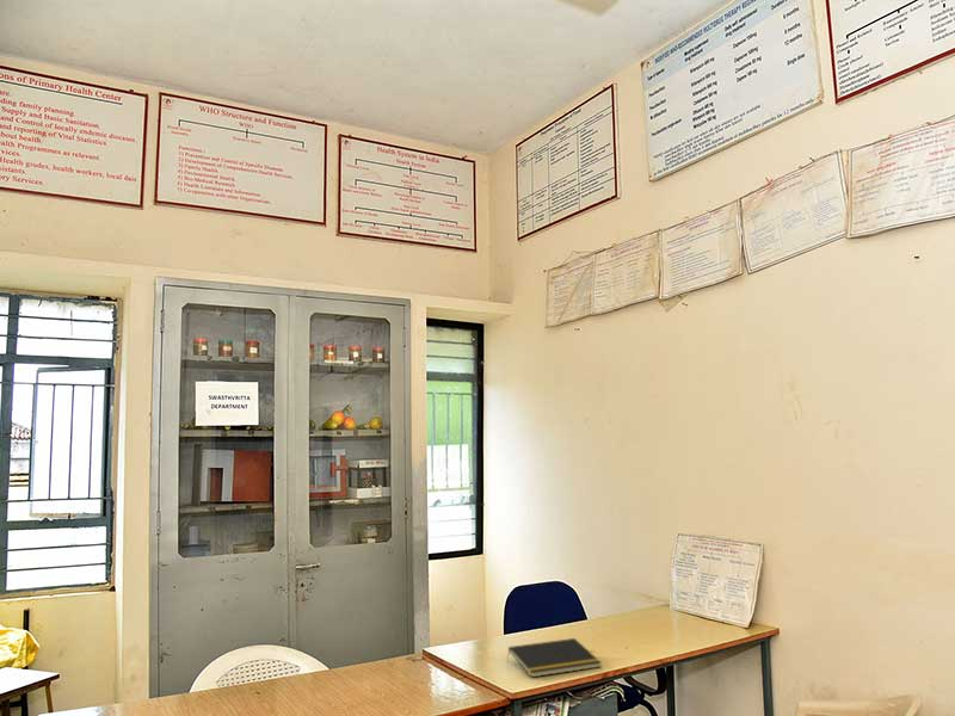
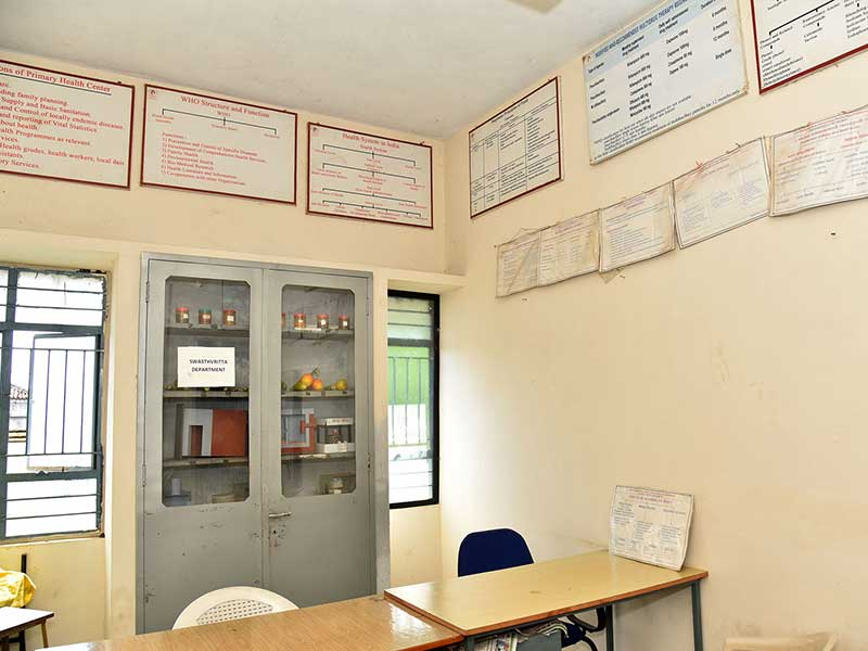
- notepad (554, 656)
